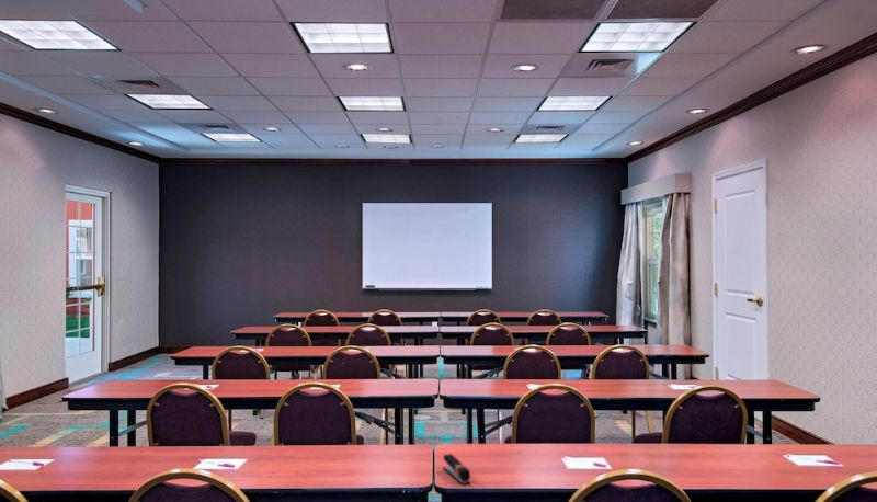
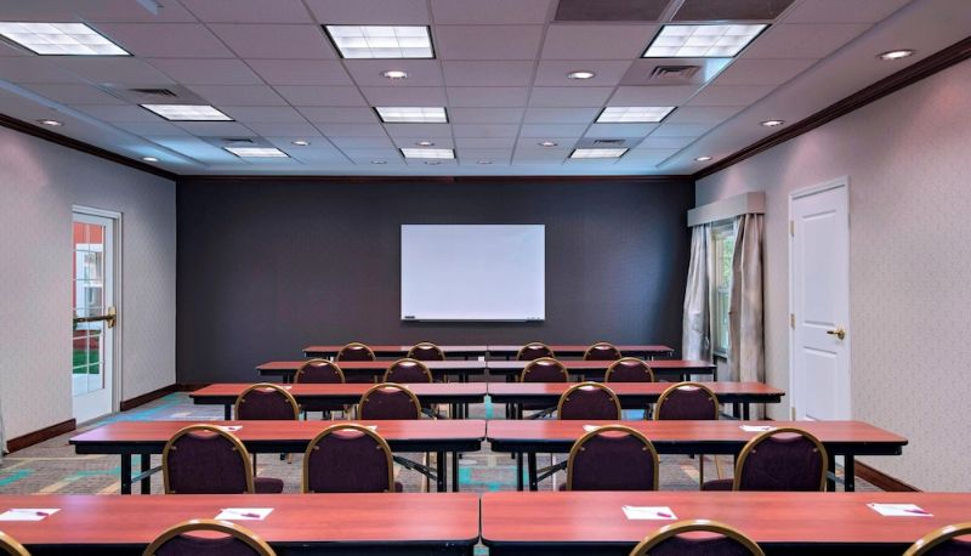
- stapler (456, 468)
